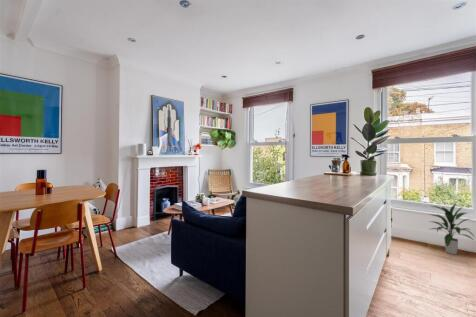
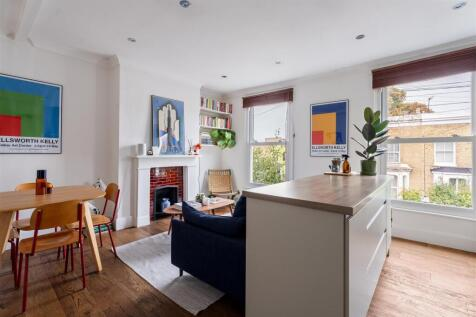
- indoor plant (450, 227)
